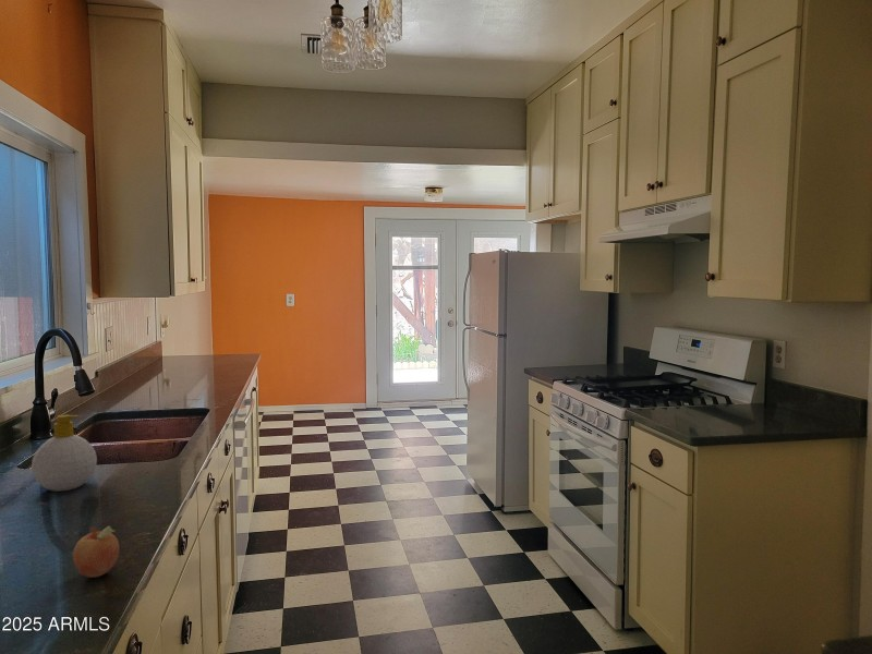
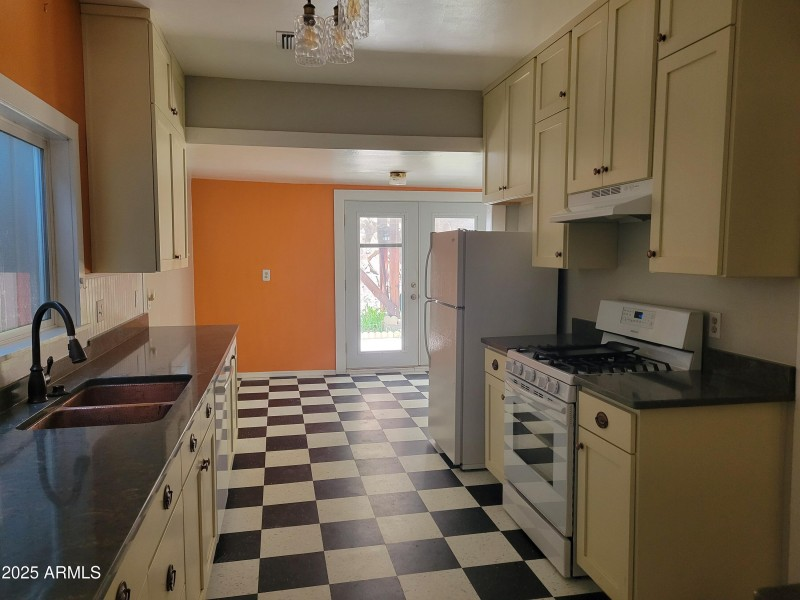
- fruit (96, 549)
- soap bottle (64, 451)
